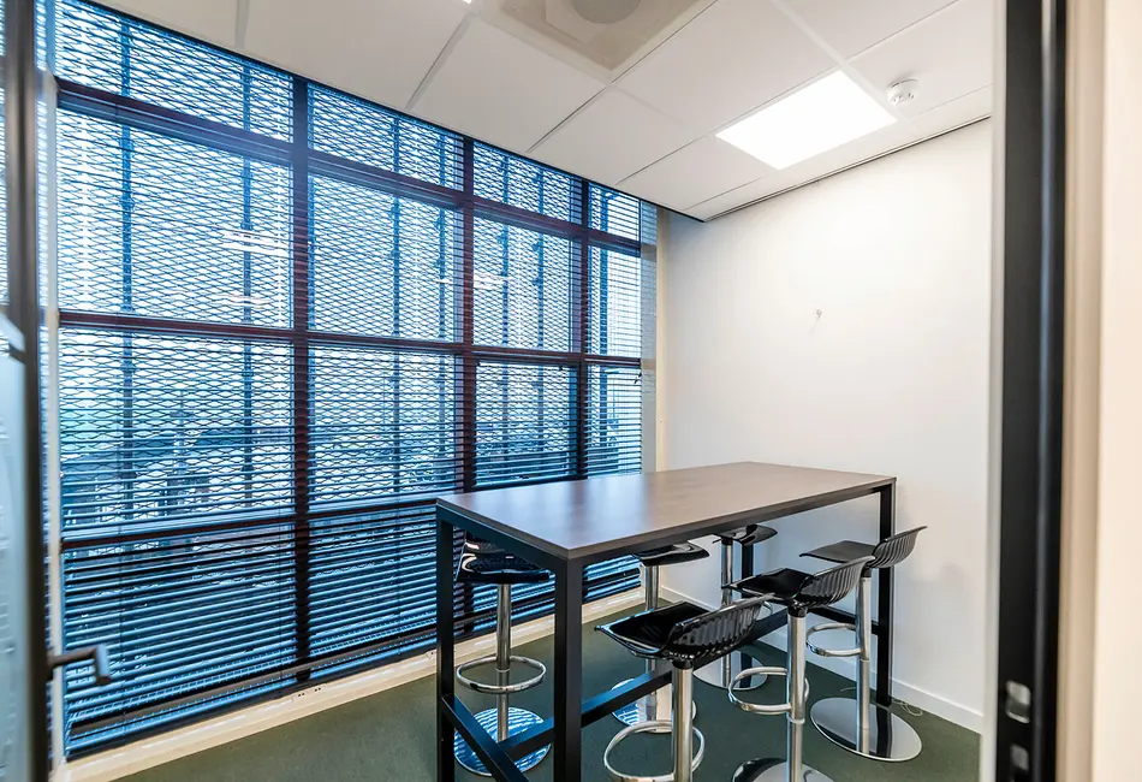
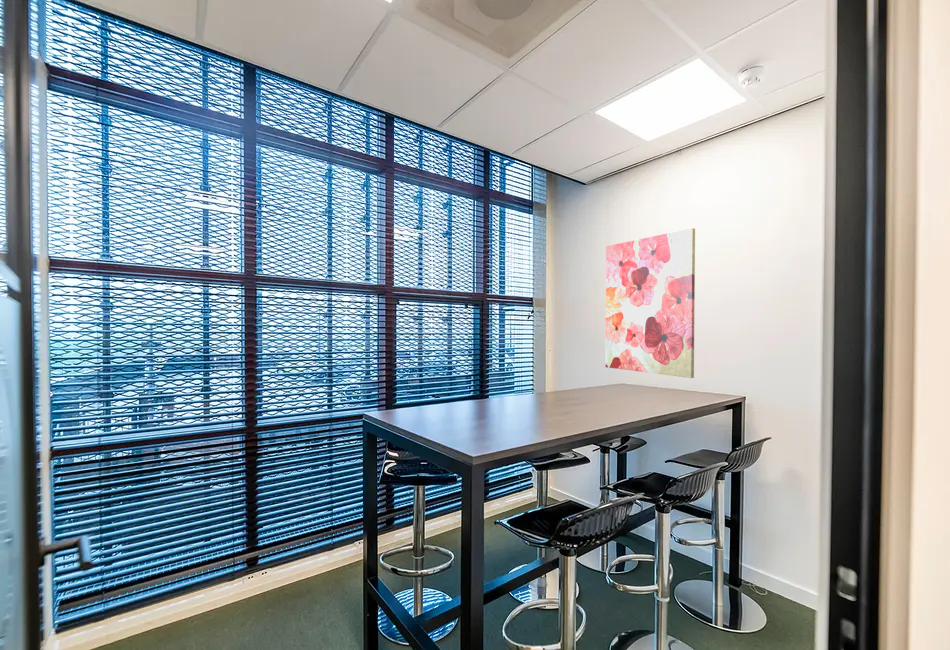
+ wall art (645, 305)
